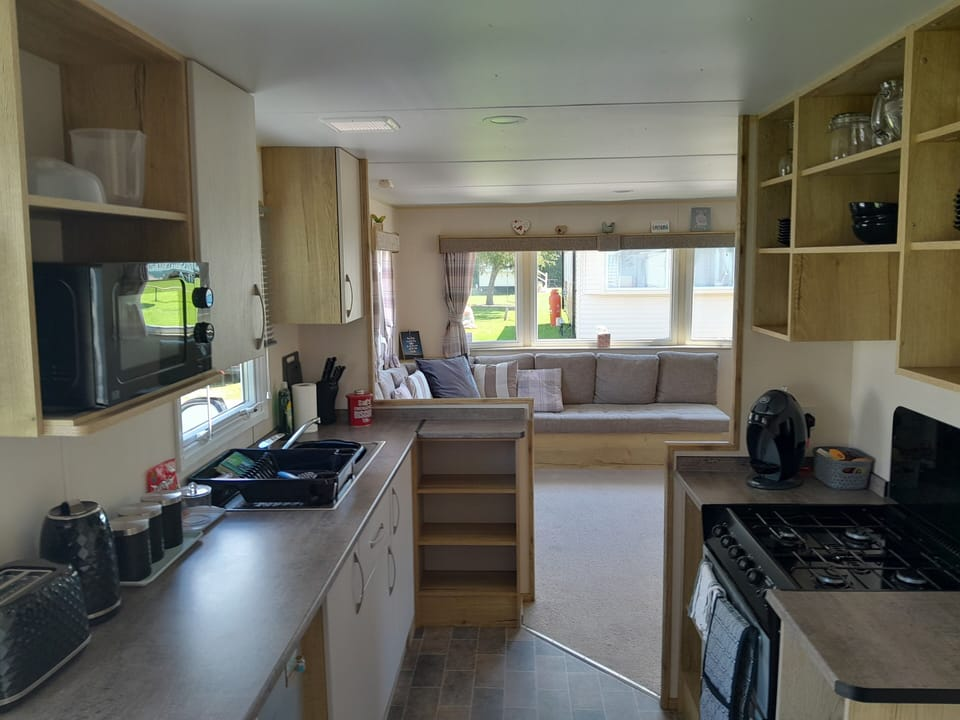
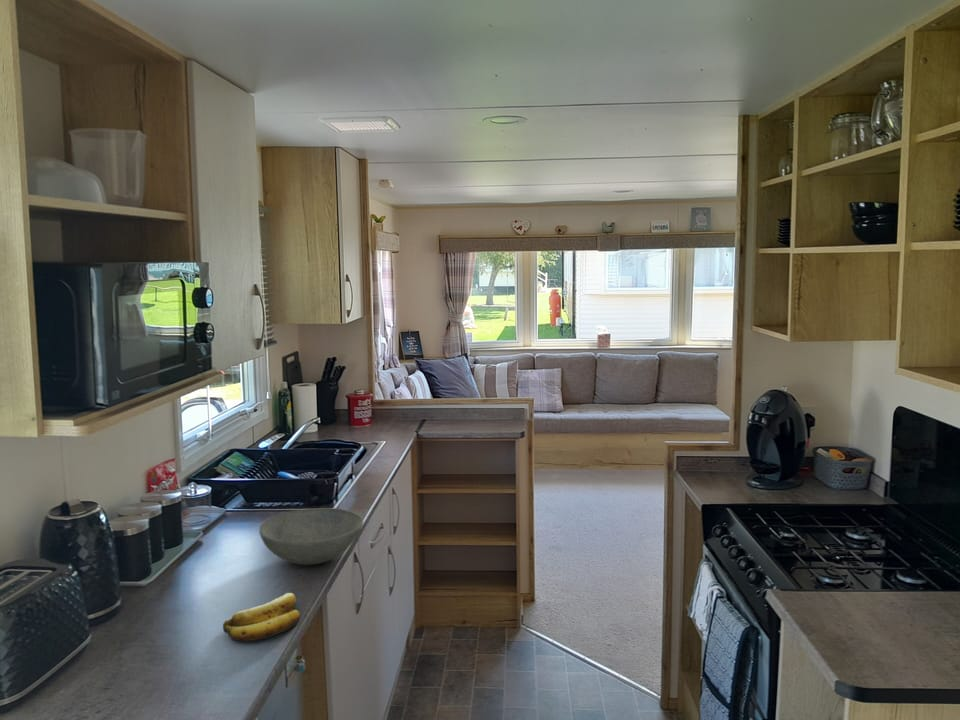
+ banana (261, 609)
+ bowl (311, 540)
